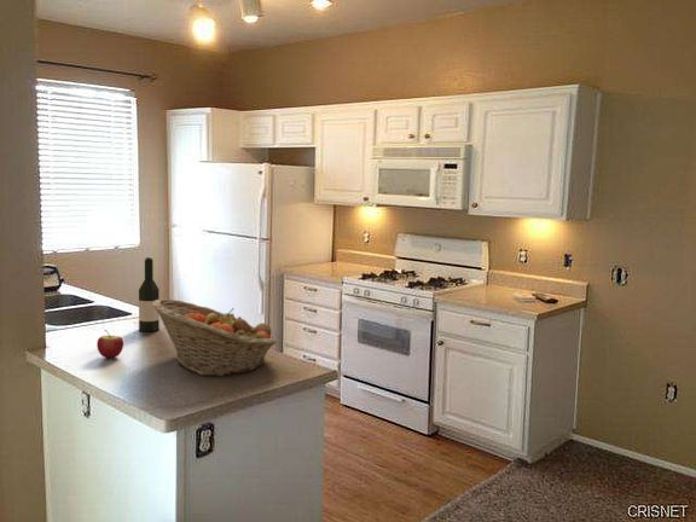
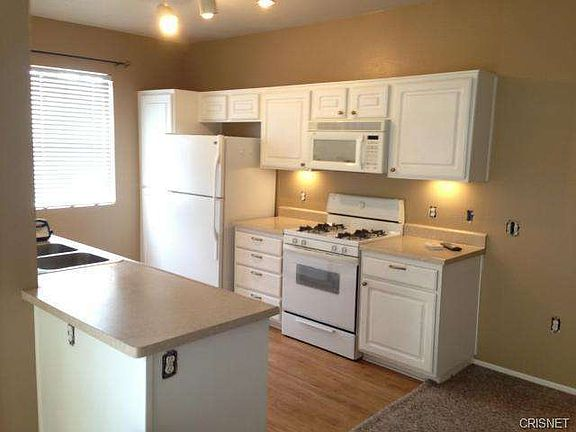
- fruit basket (214, 331)
- apple (110, 343)
- wine bottle (149, 292)
